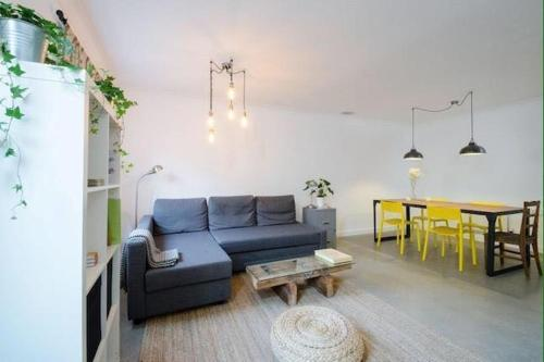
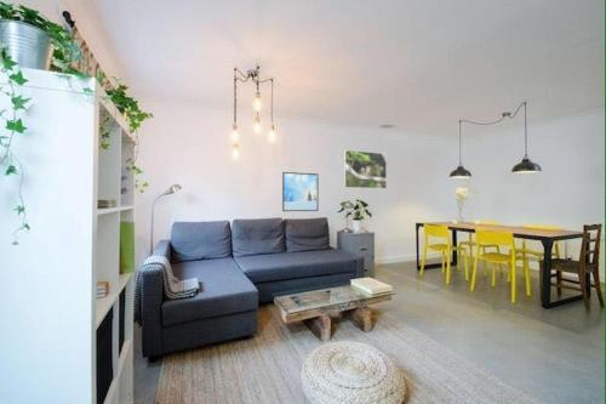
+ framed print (301, 192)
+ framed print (366, 170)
